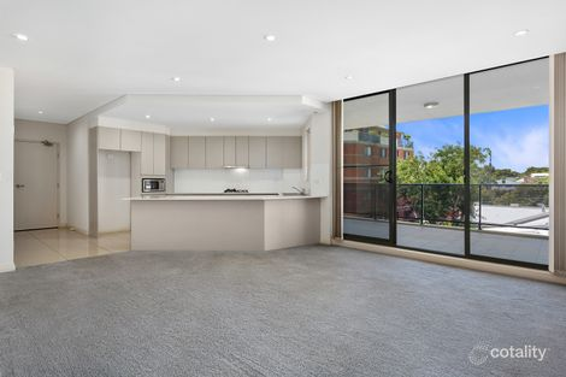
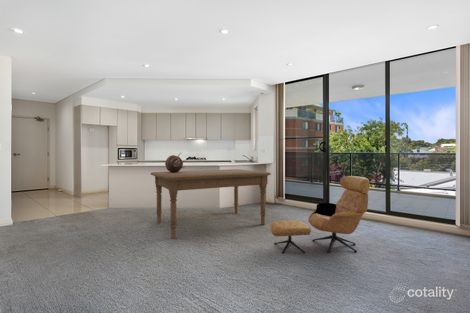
+ vessel (173, 162)
+ dining table (207, 188)
+ armchair (317, 212)
